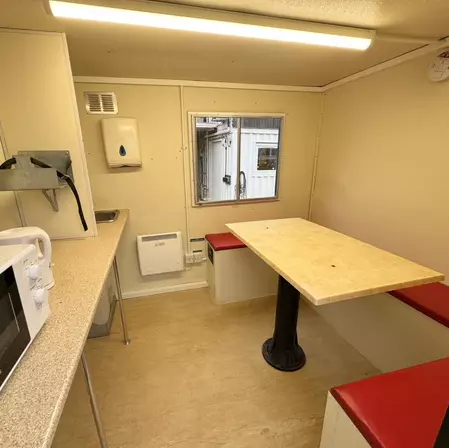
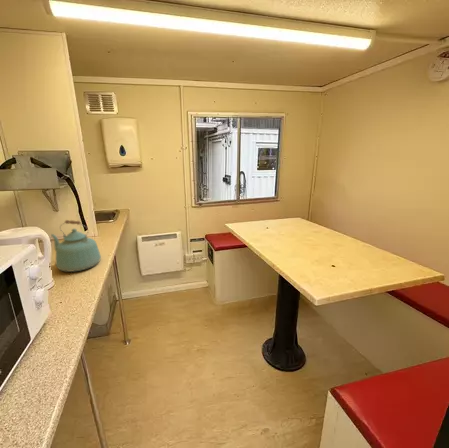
+ kettle (72, 242)
